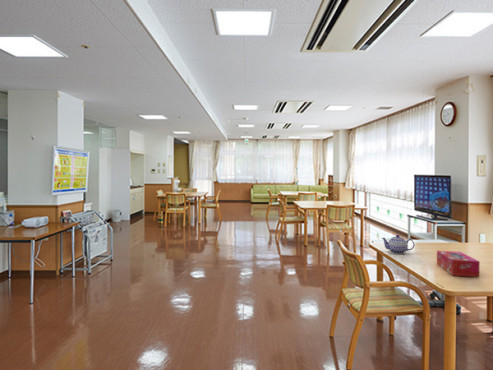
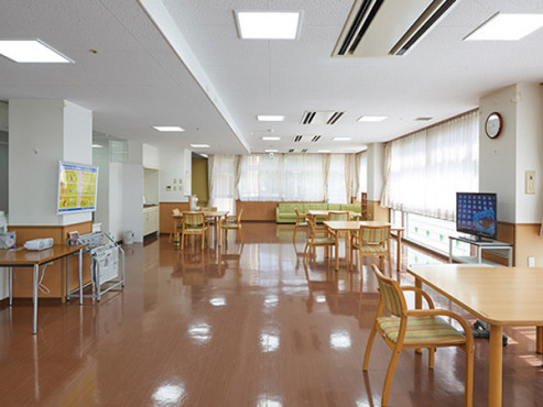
- teapot (397, 243)
- tissue box (456, 262)
